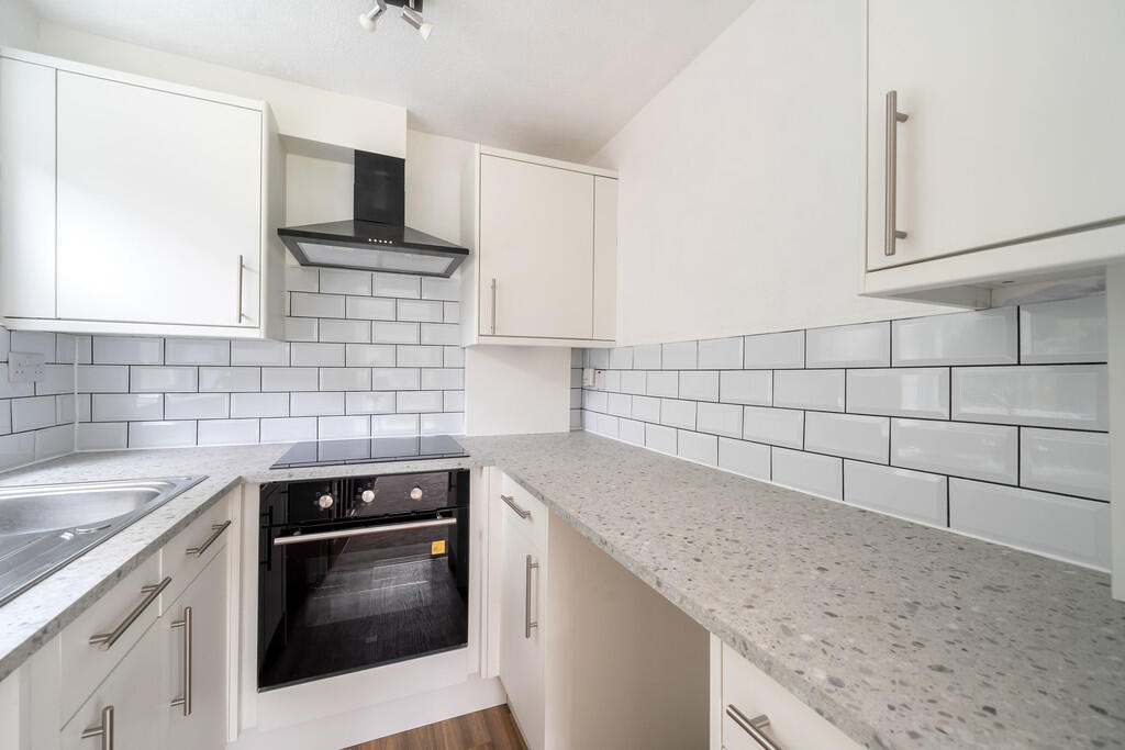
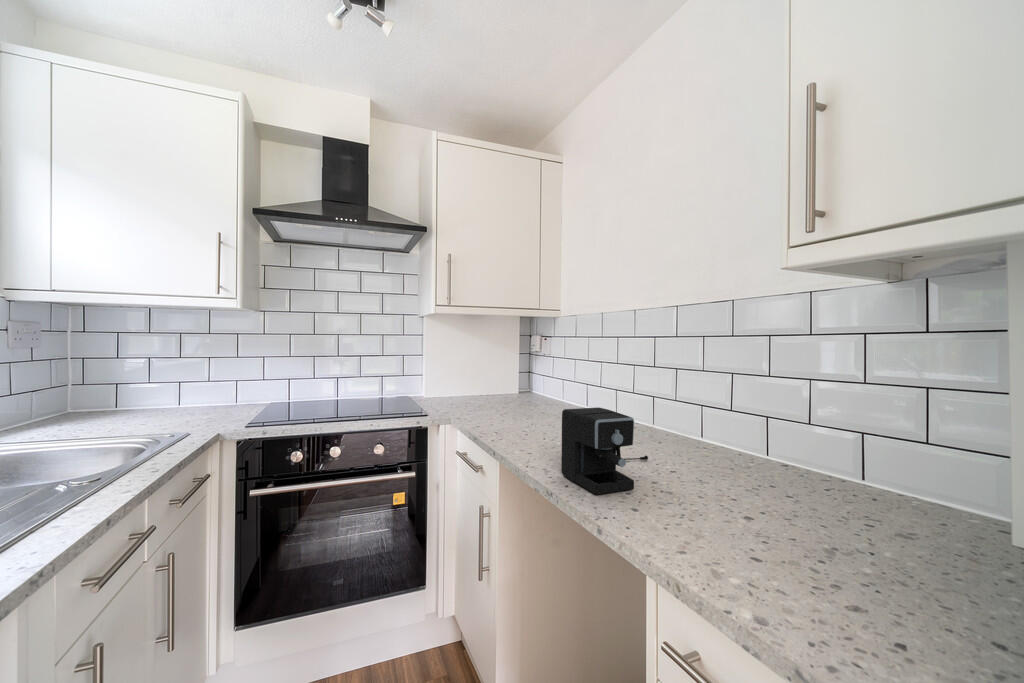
+ coffee maker (624, 442)
